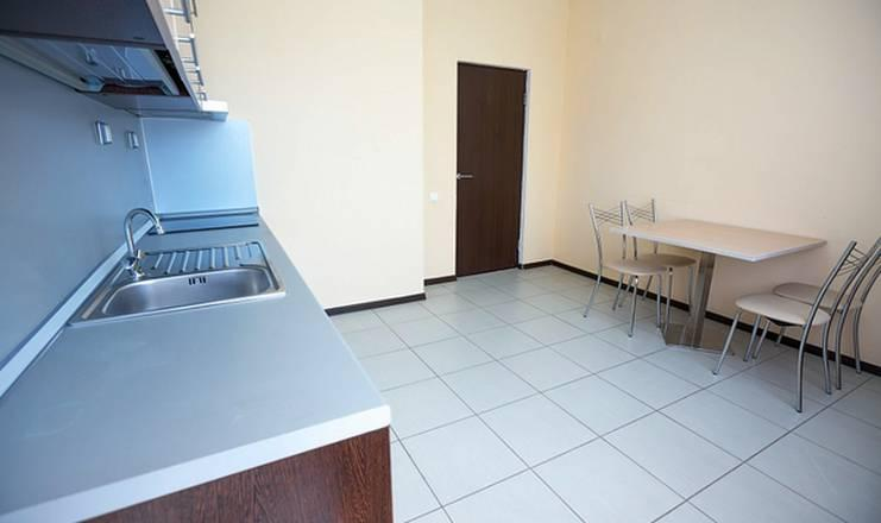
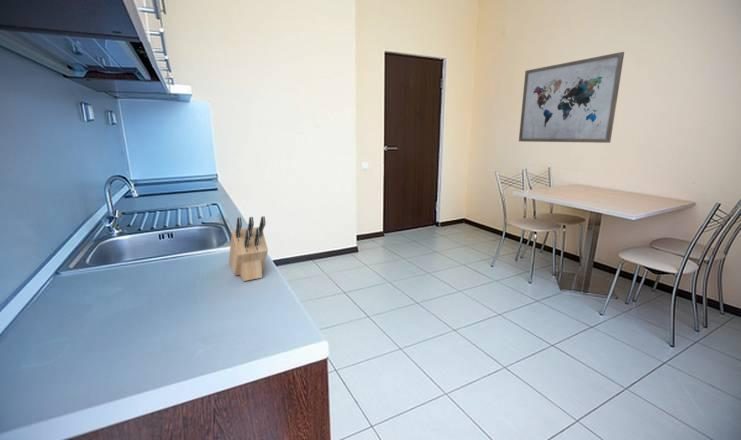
+ wall art (563, 103)
+ knife block (246, 242)
